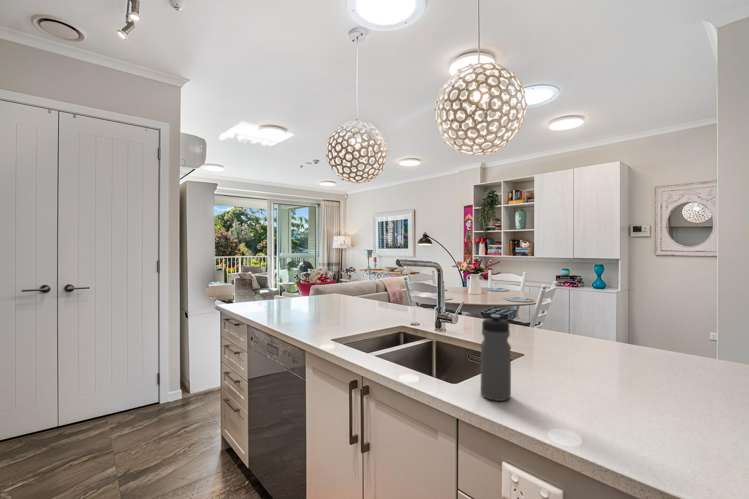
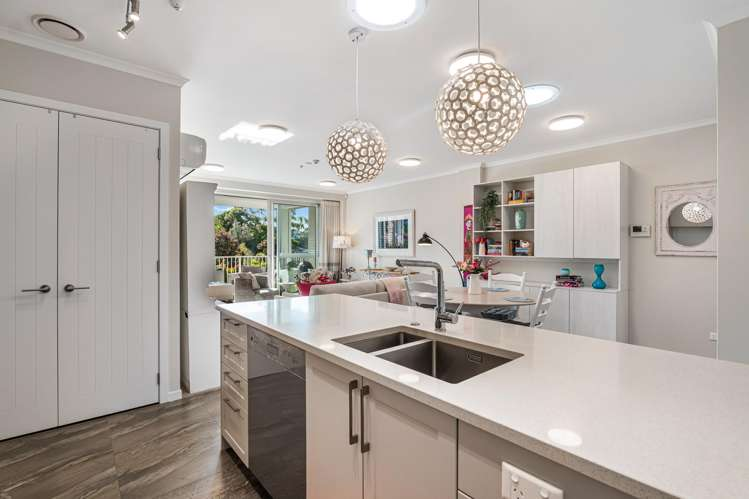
- water bottle (495, 355)
